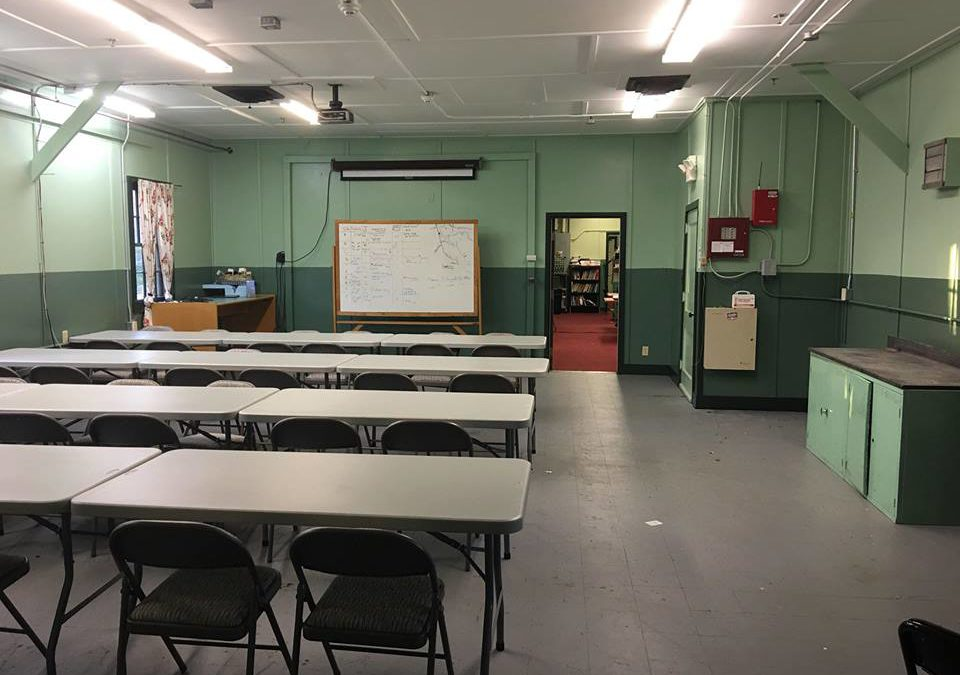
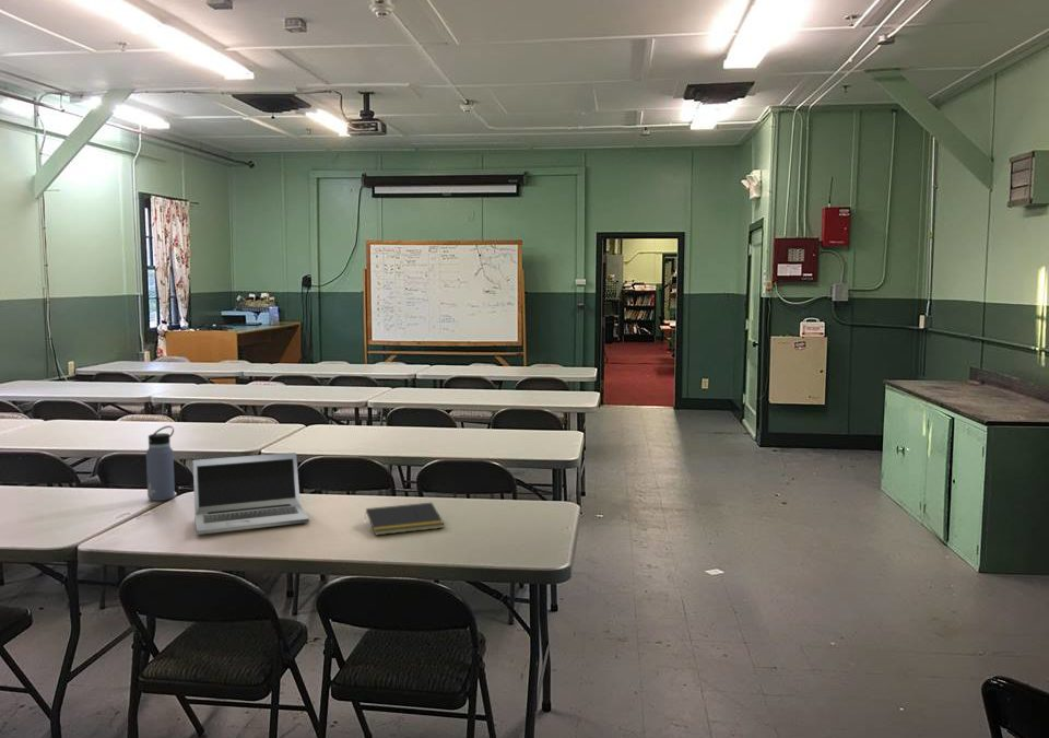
+ laptop (249, 491)
+ water bottle (161, 461)
+ notepad (404, 517)
